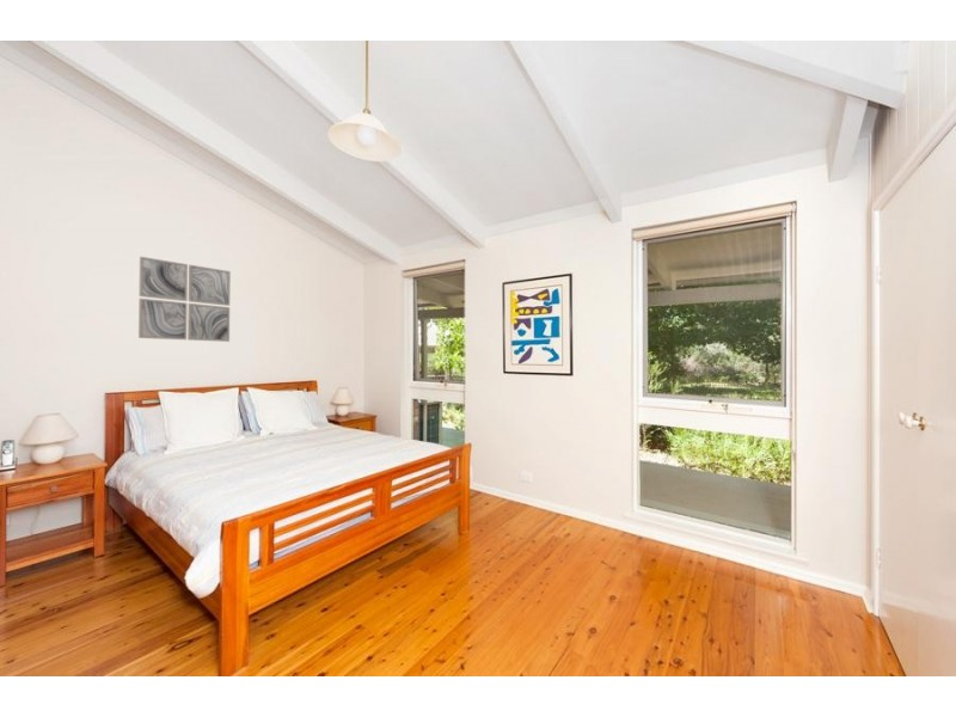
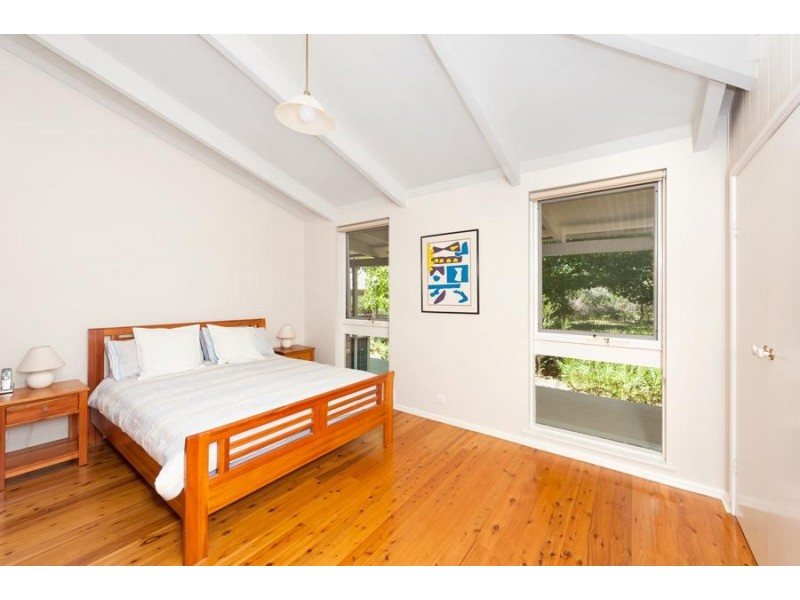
- wall art (186, 300)
